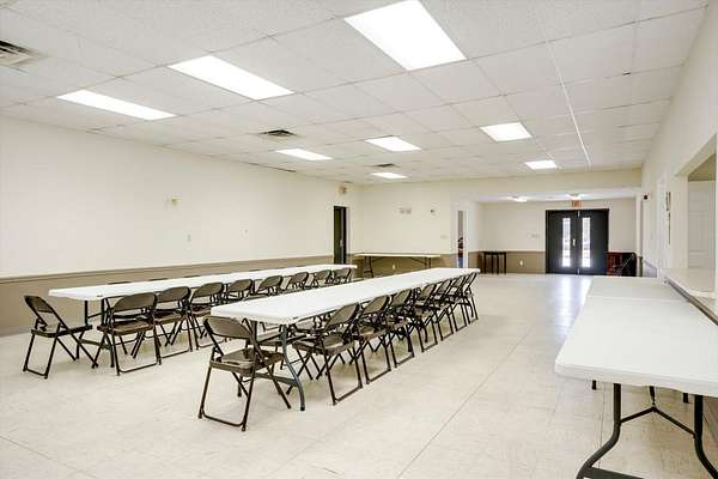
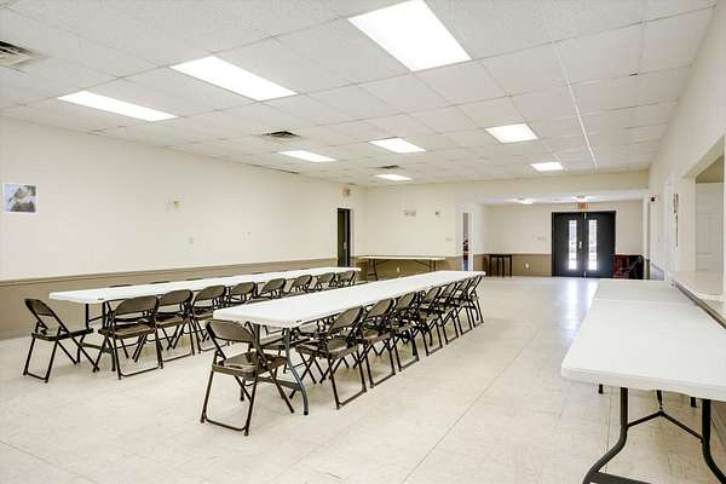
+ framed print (19, 198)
